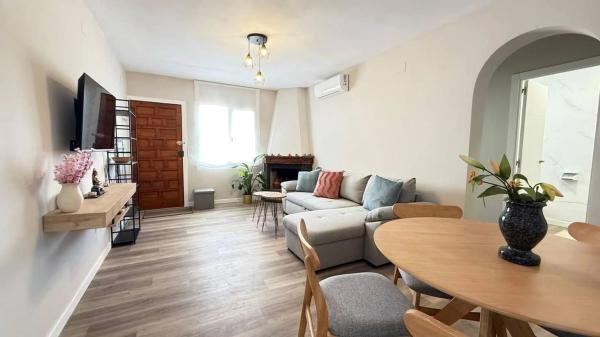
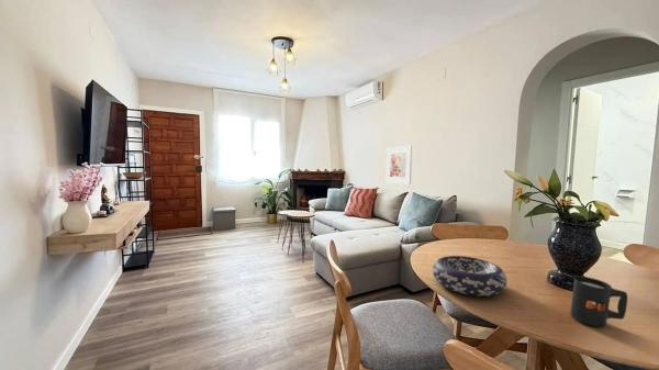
+ decorative bowl (467, 274)
+ mug (597, 302)
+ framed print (398, 165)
